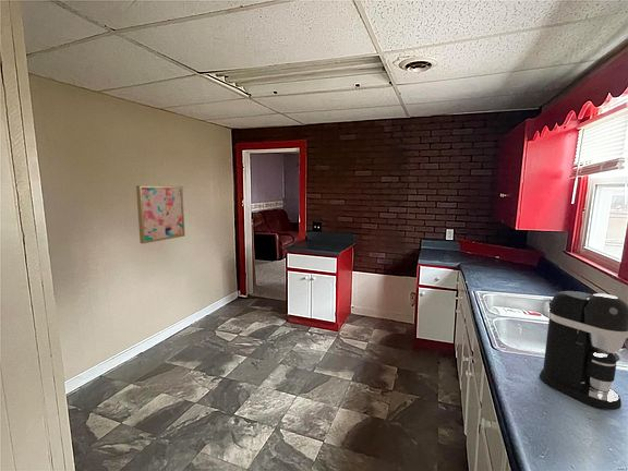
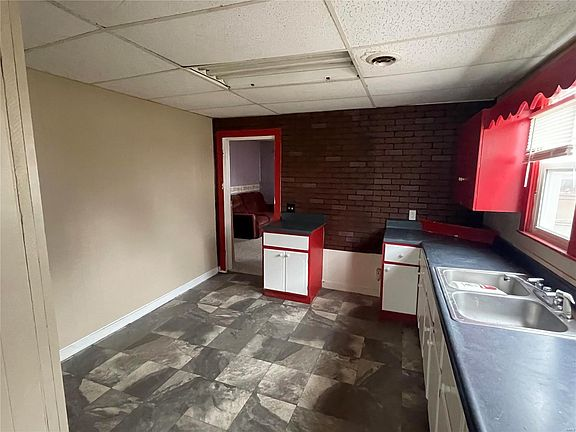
- coffee maker (583, 341)
- wall art (162, 213)
